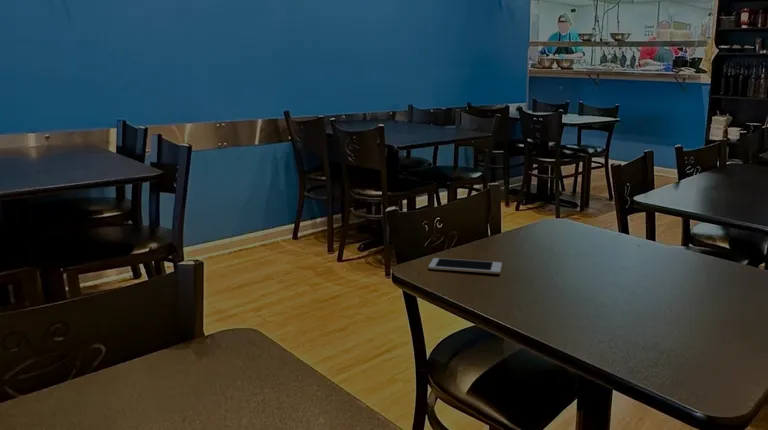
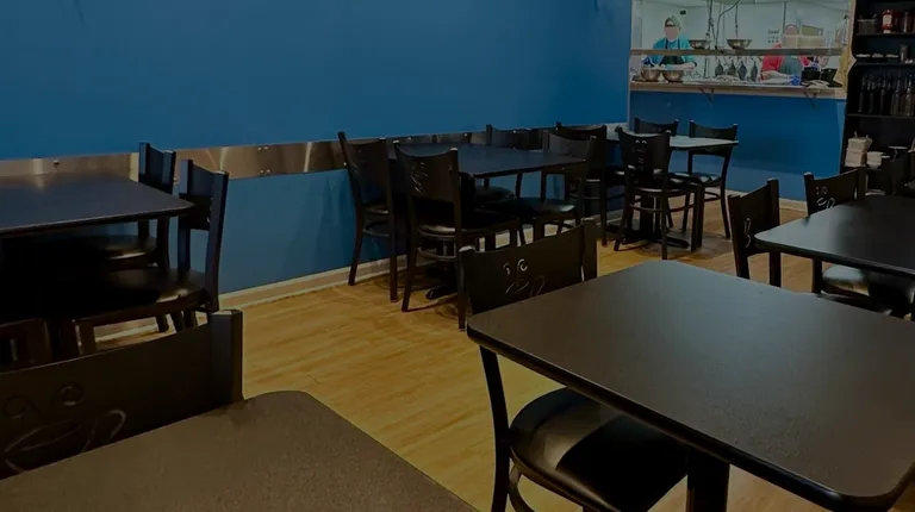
- cell phone (465, 265)
